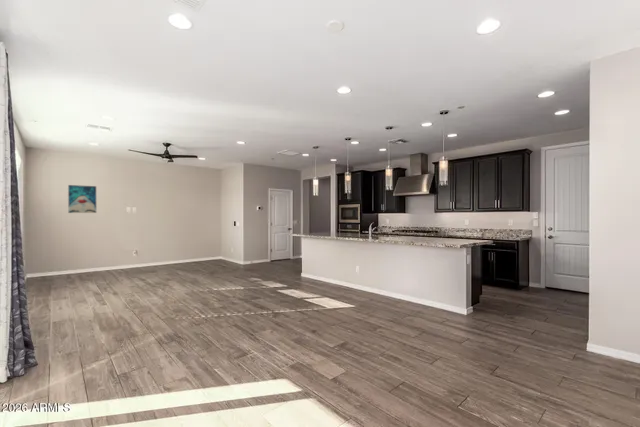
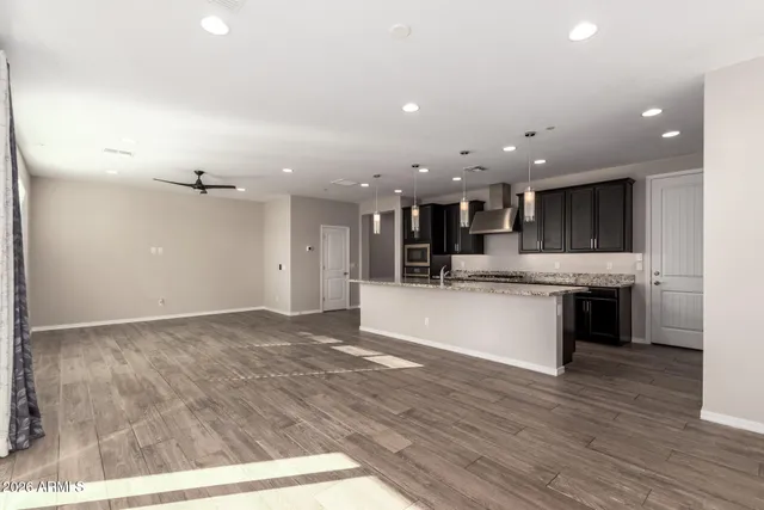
- wall art (82, 199)
